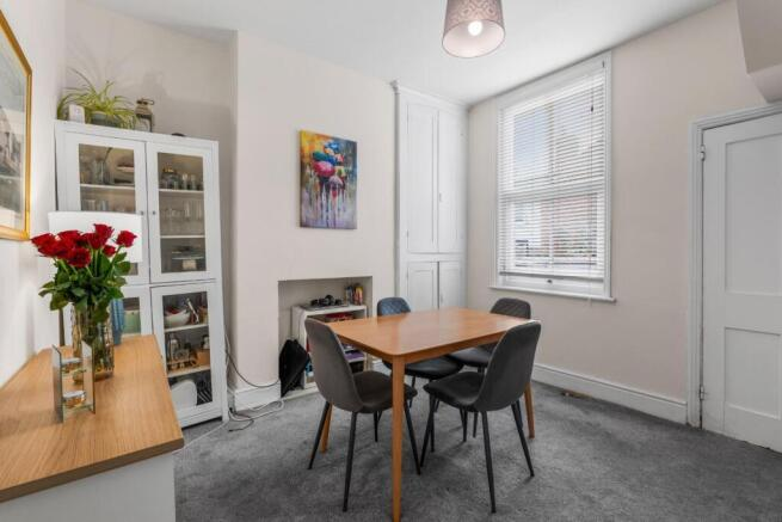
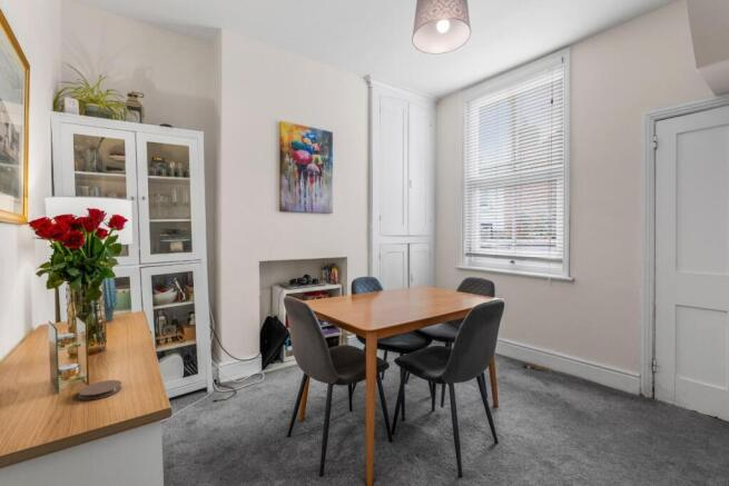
+ coaster (100, 389)
